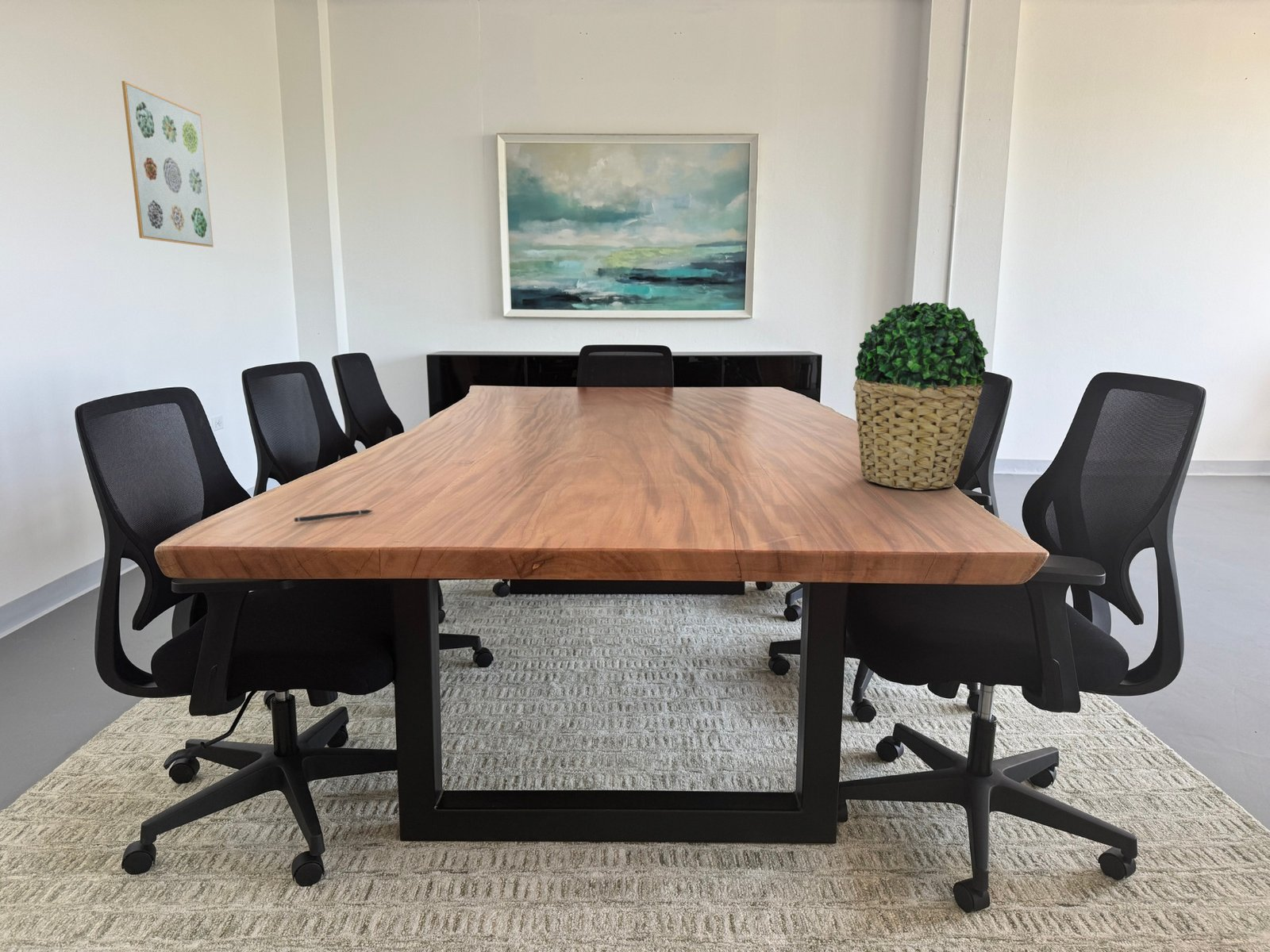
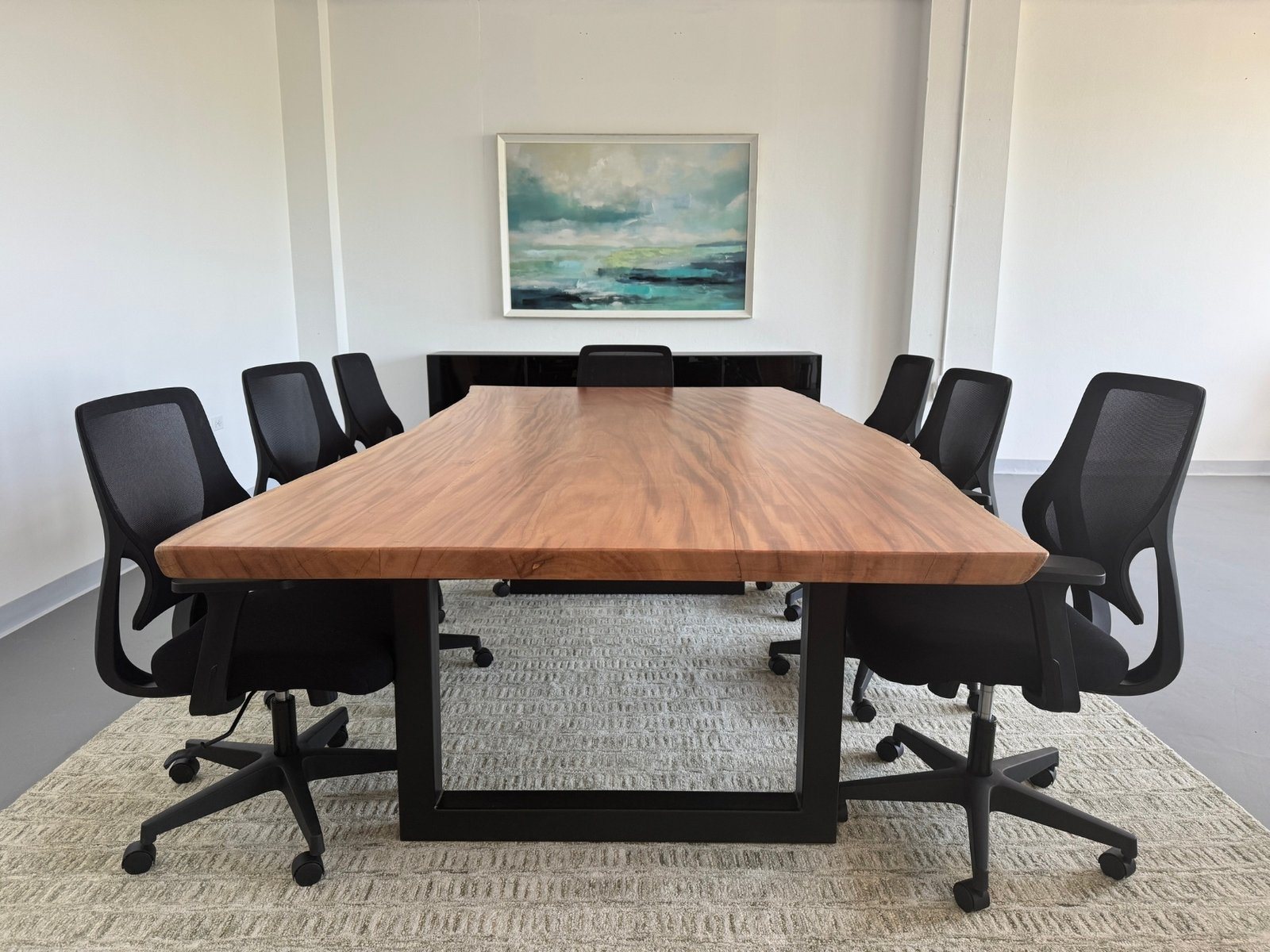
- wall art (171, 172)
- pen (335, 515)
- potted plant (917, 393)
